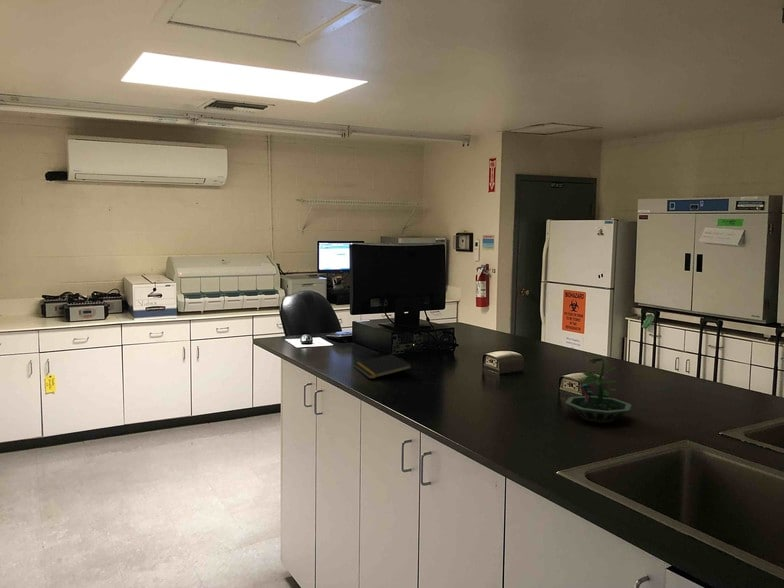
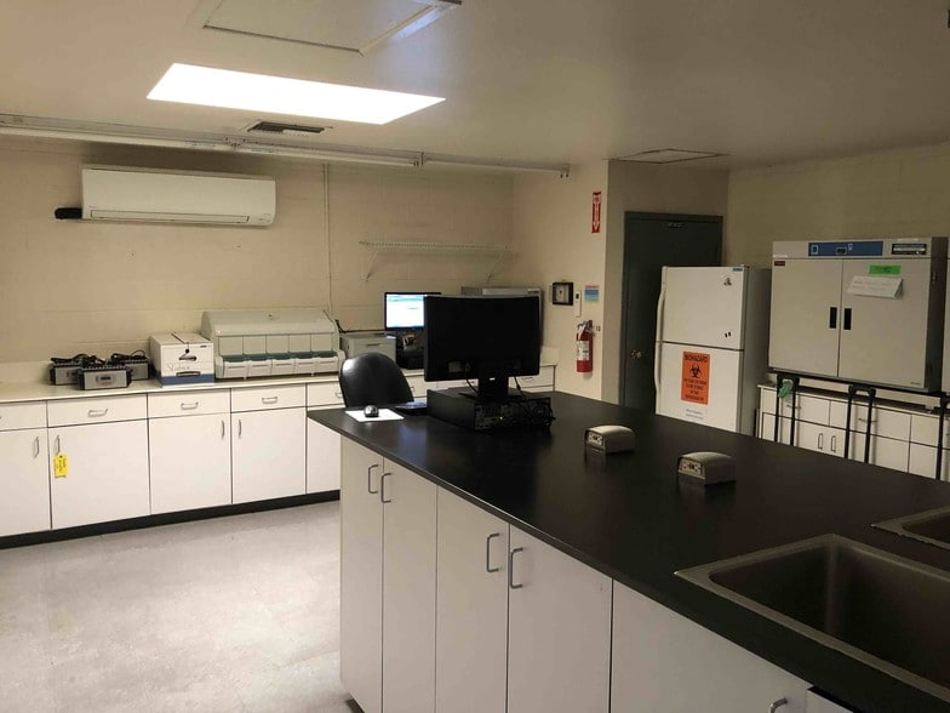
- notepad (381, 365)
- terrarium (601, 370)
